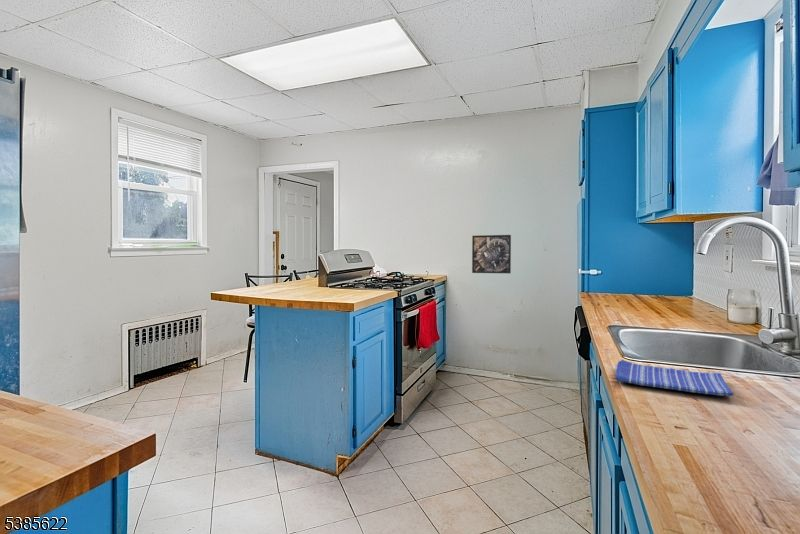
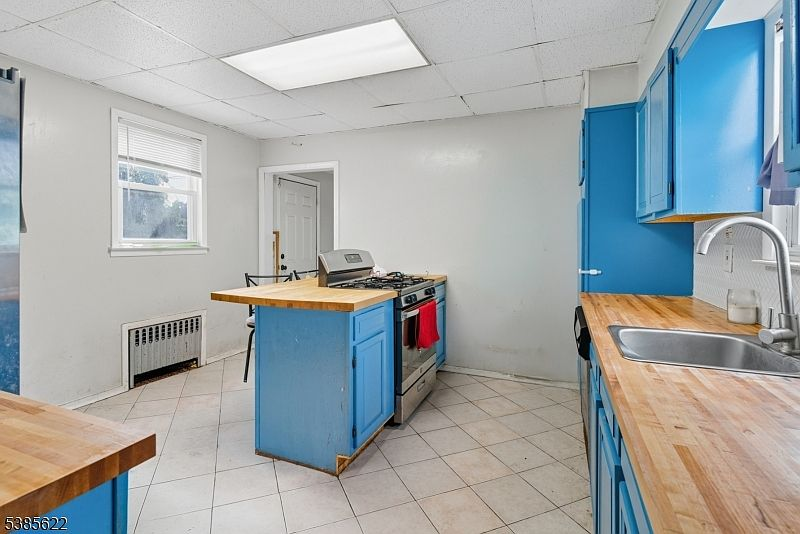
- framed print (491, 254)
- dish towel (668, 376)
